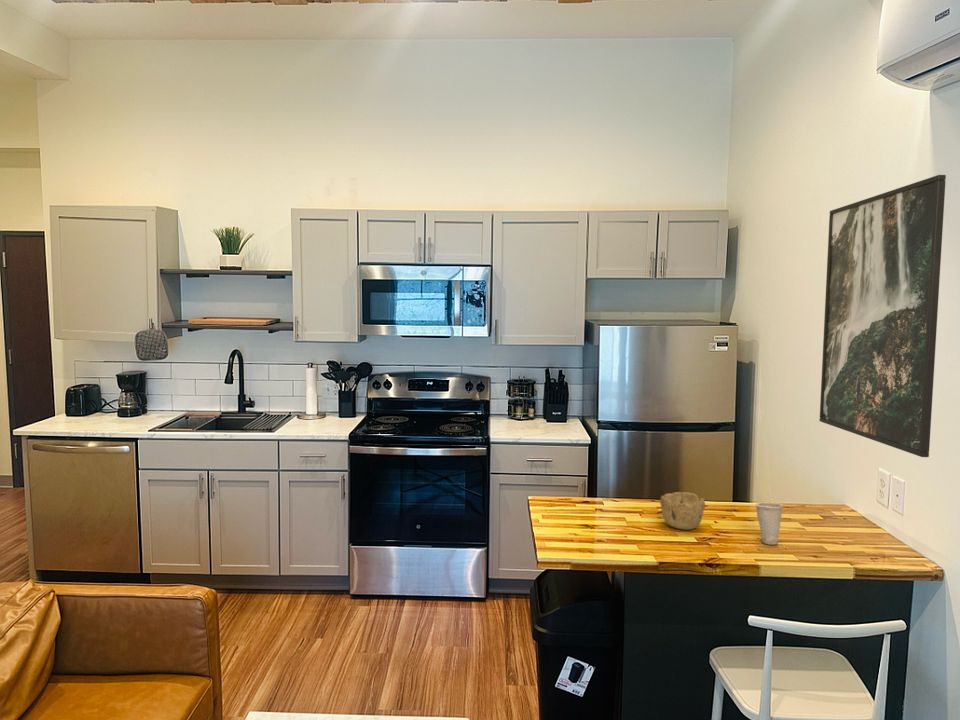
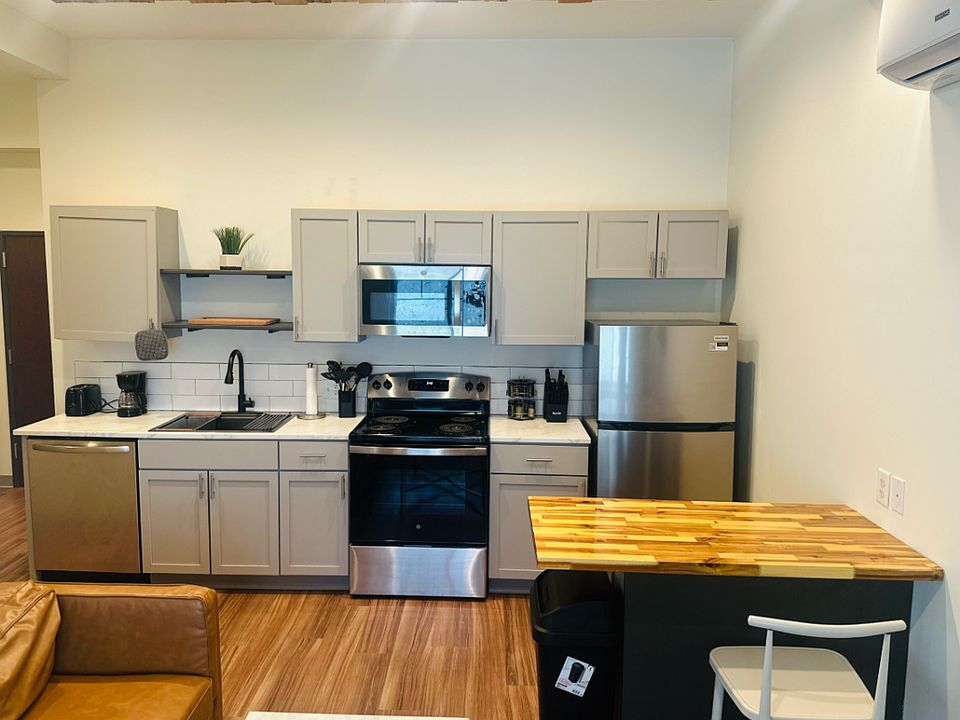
- bowl (682, 511)
- cup (768, 522)
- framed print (872, 317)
